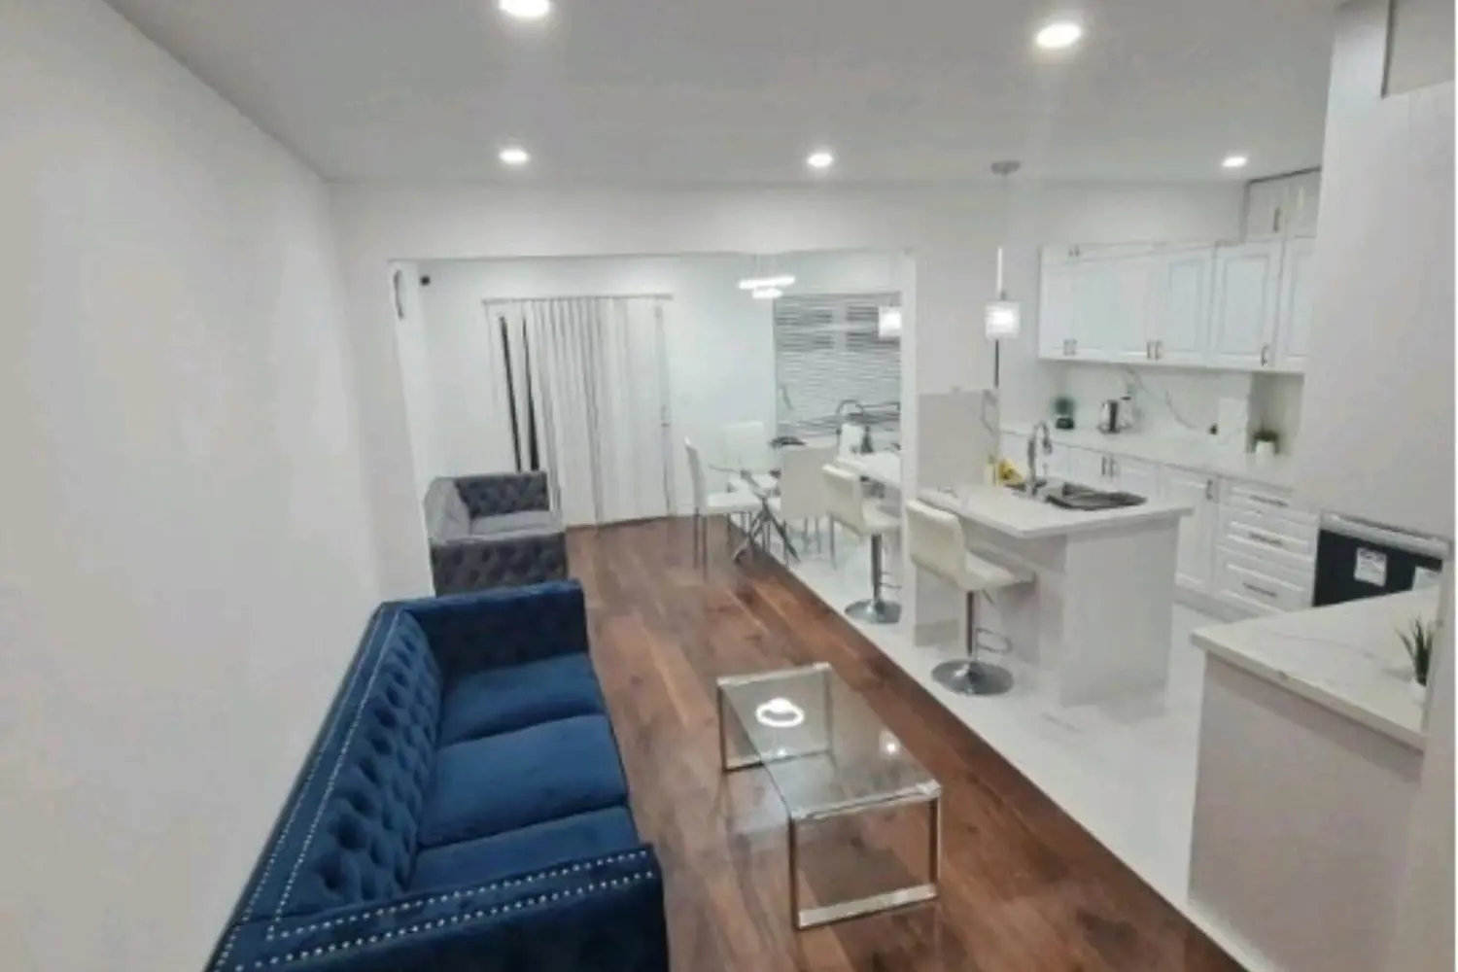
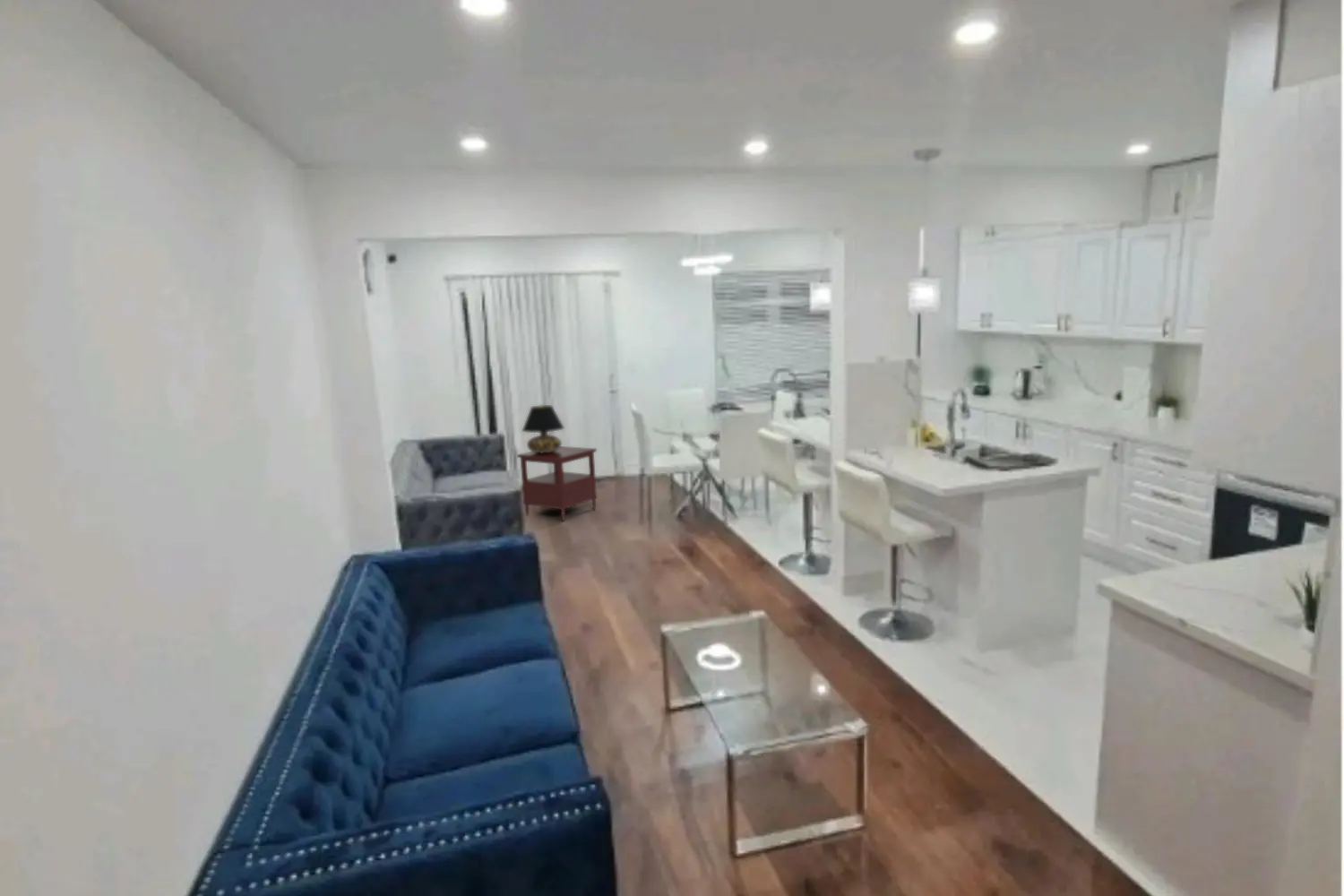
+ side table (559, 482)
+ table lamp (543, 428)
